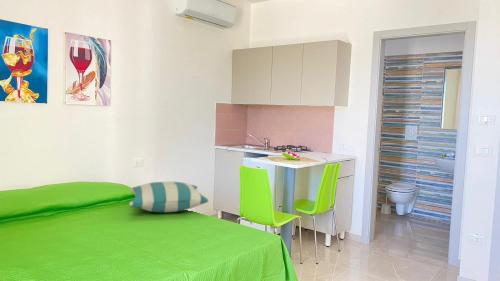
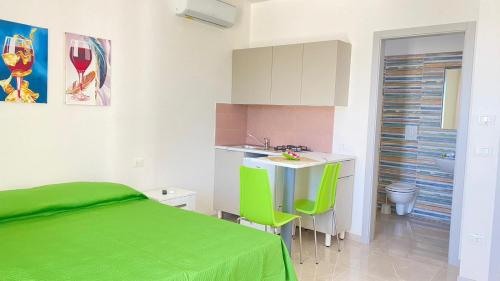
- pillow (166, 195)
